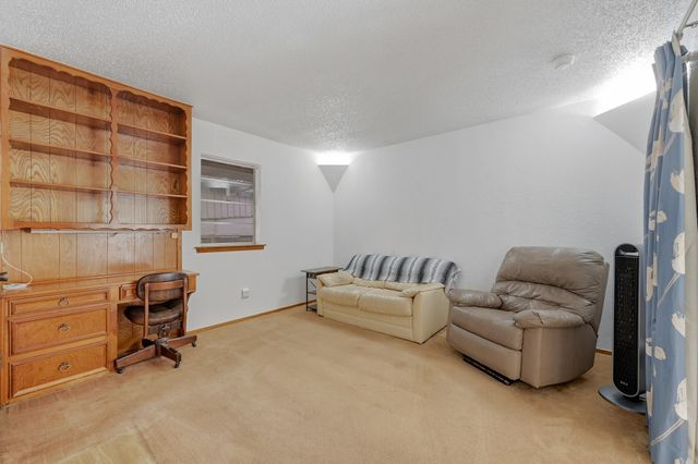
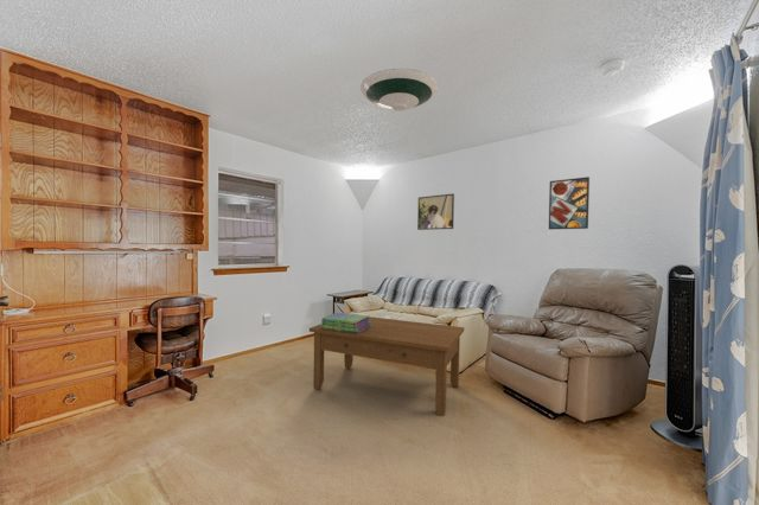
+ coffee table (387, 357)
+ stack of books (345, 321)
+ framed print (434, 212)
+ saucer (398, 98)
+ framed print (568, 204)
